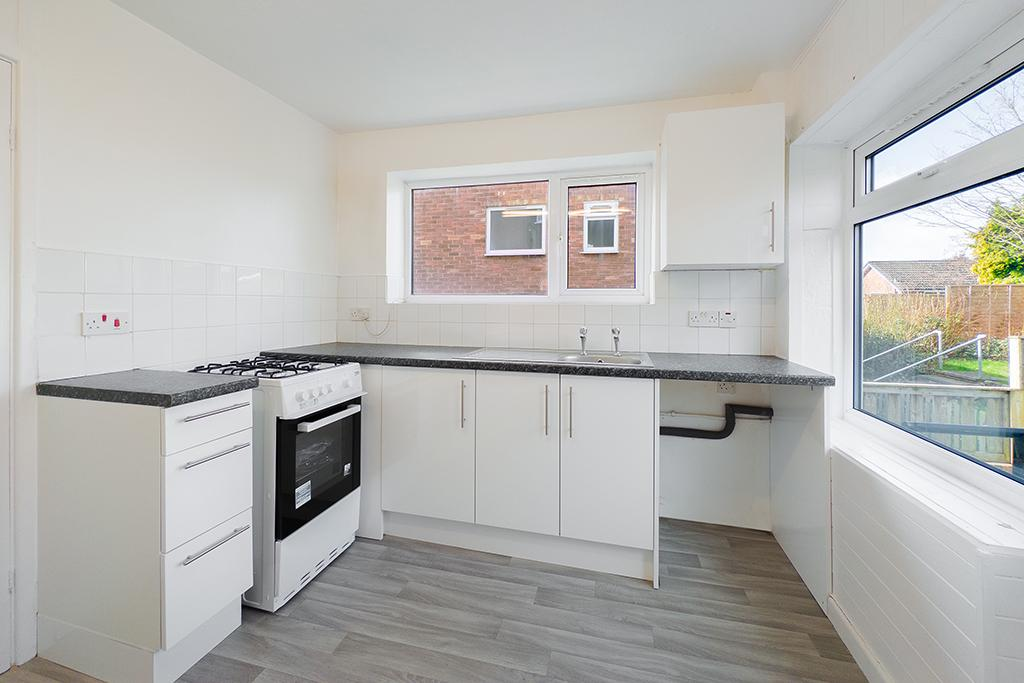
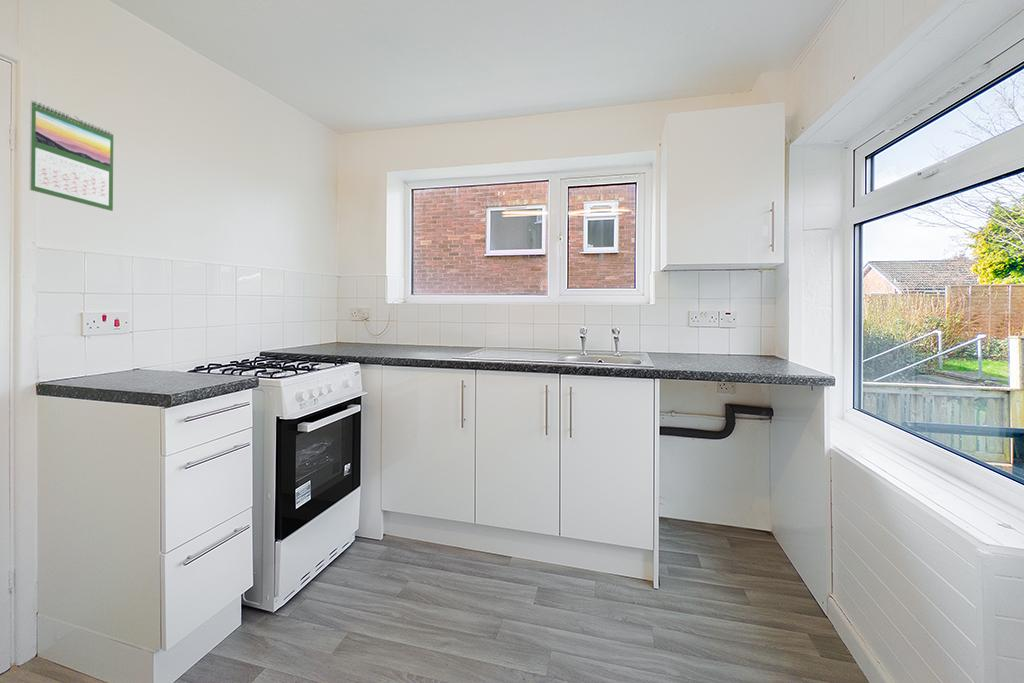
+ calendar (74, 158)
